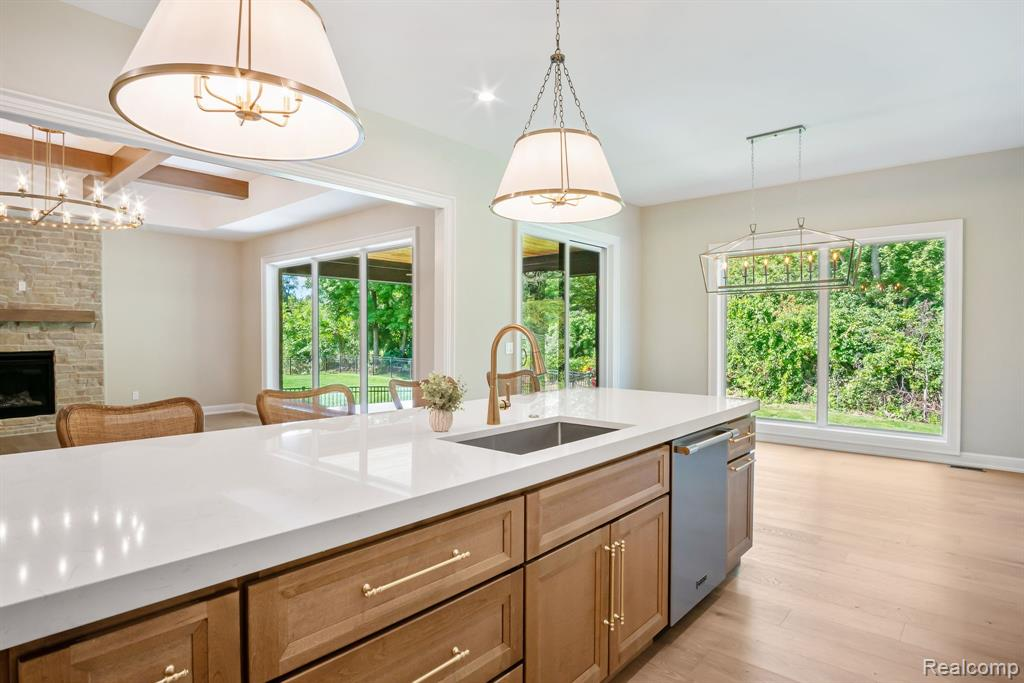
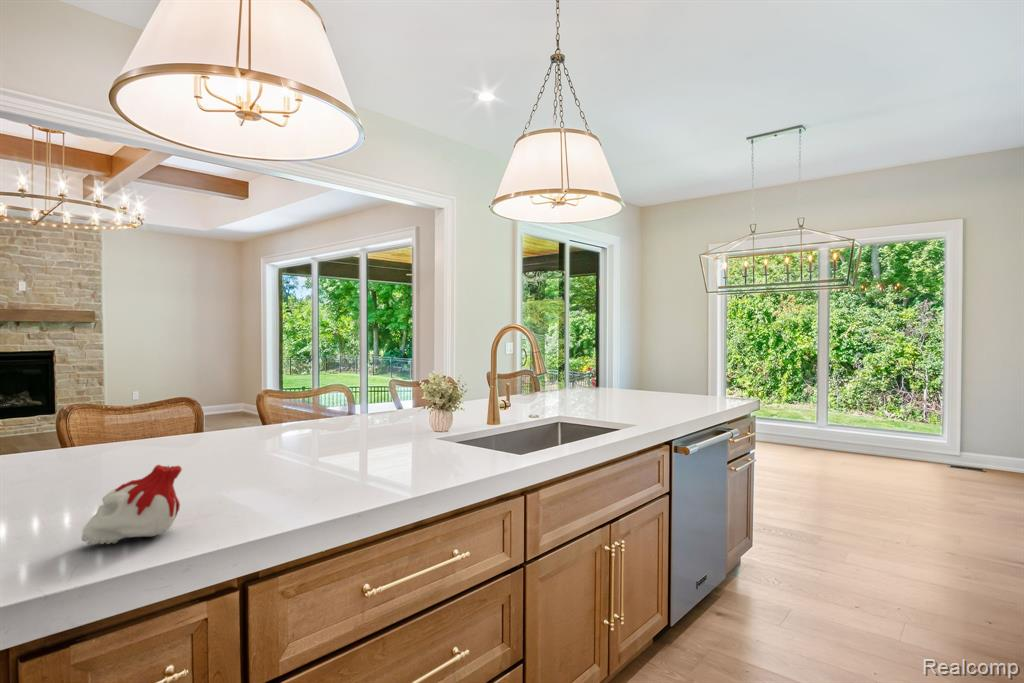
+ candle (134, 502)
